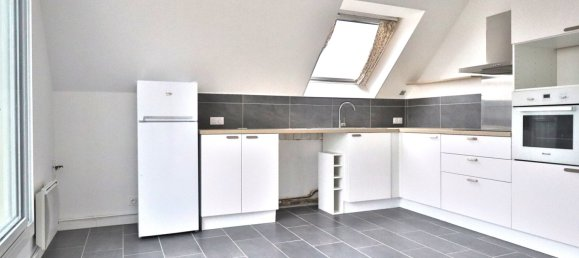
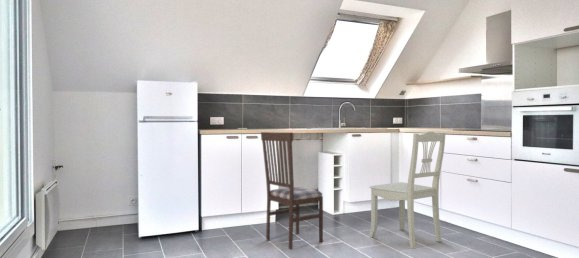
+ dining chair (292, 186)
+ dining chair (407, 185)
